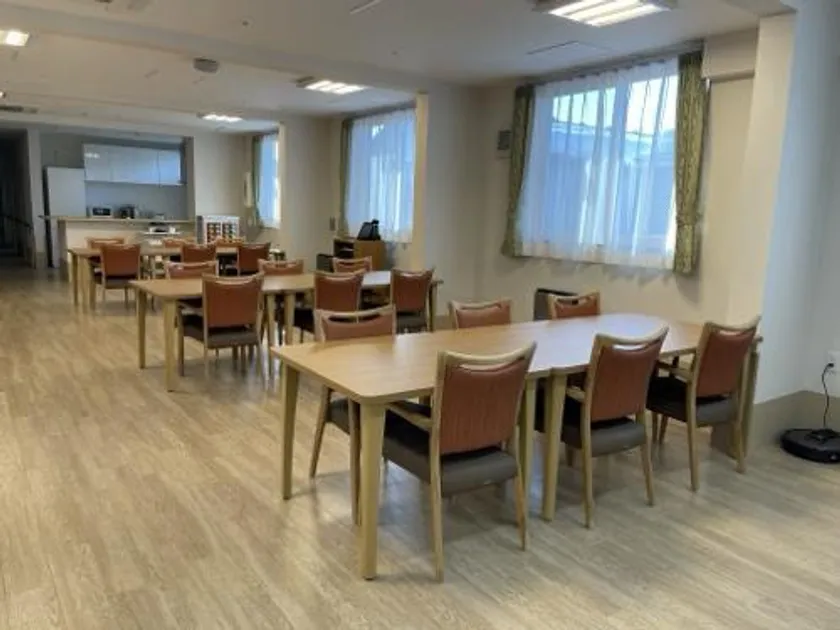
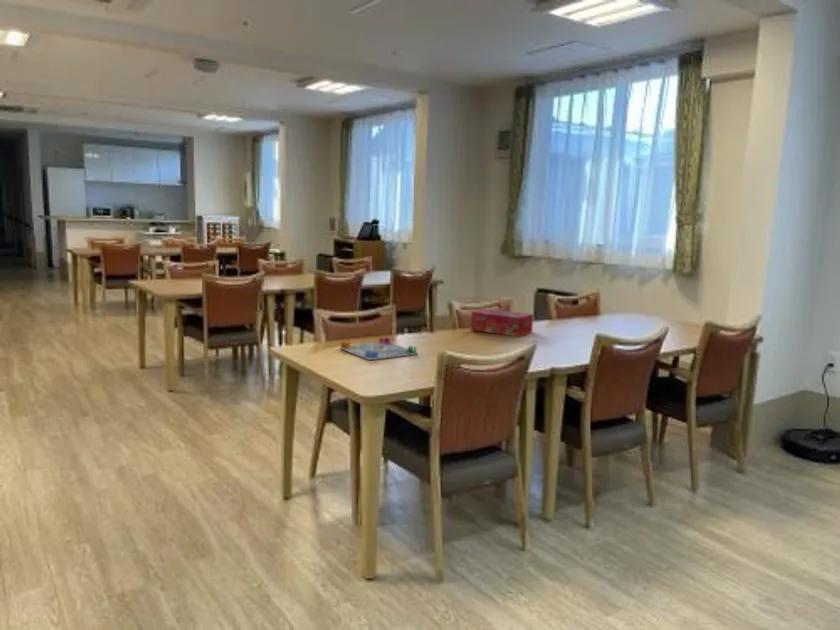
+ board game (378, 347)
+ tissue box (502, 322)
